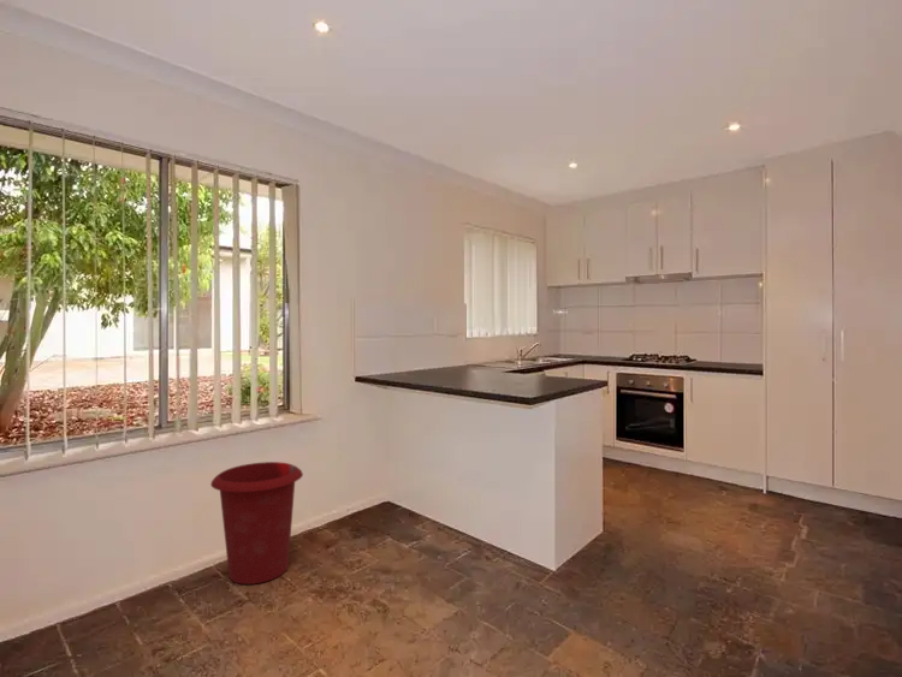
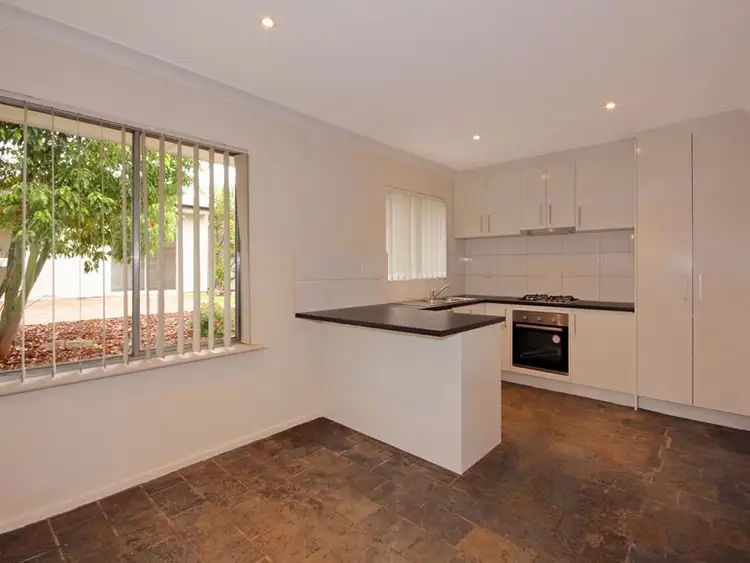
- waste bin (259, 521)
